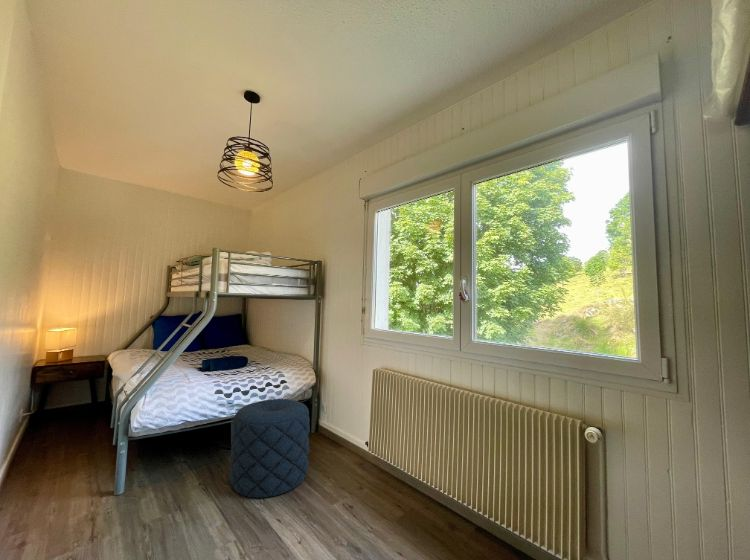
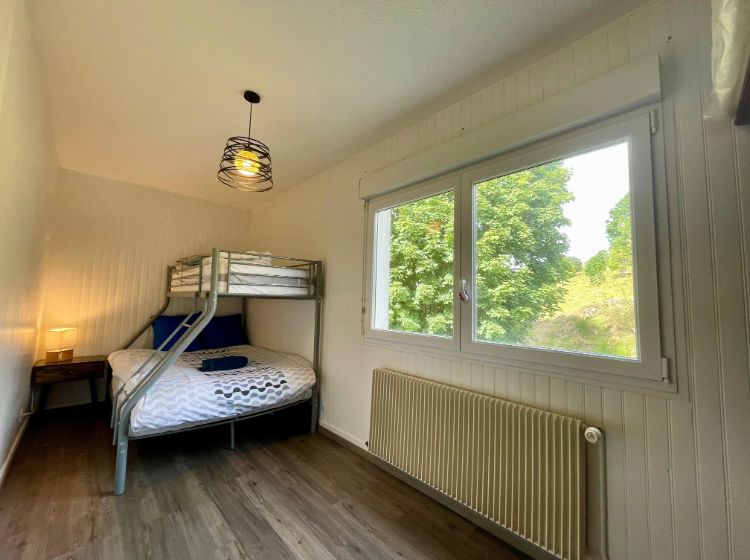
- pouf (271, 440)
